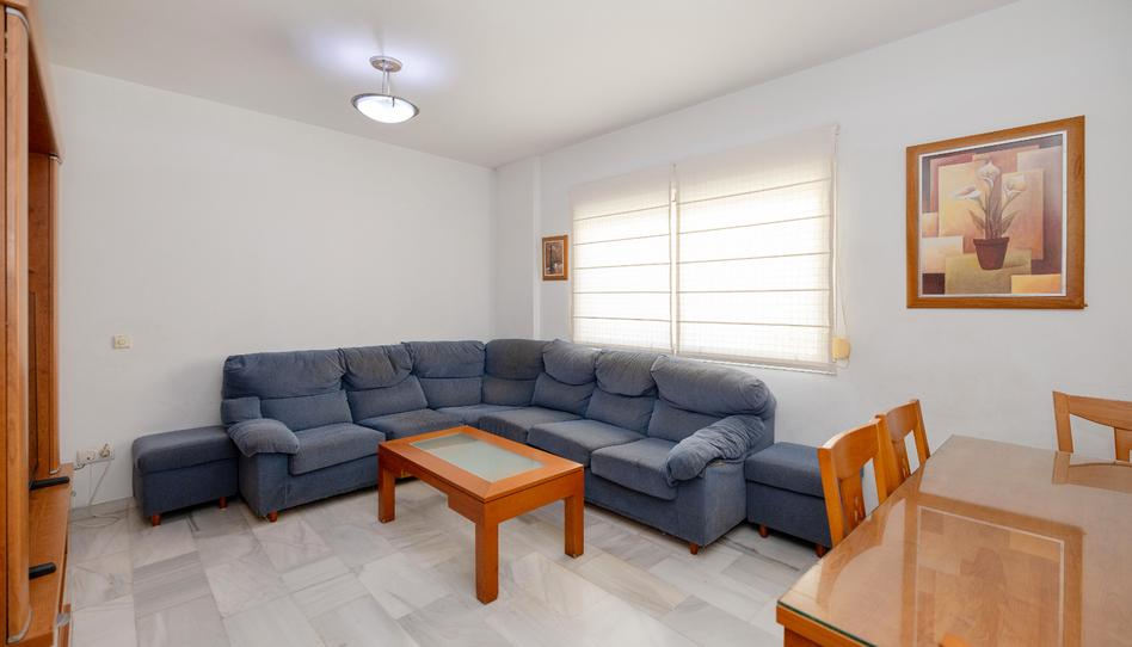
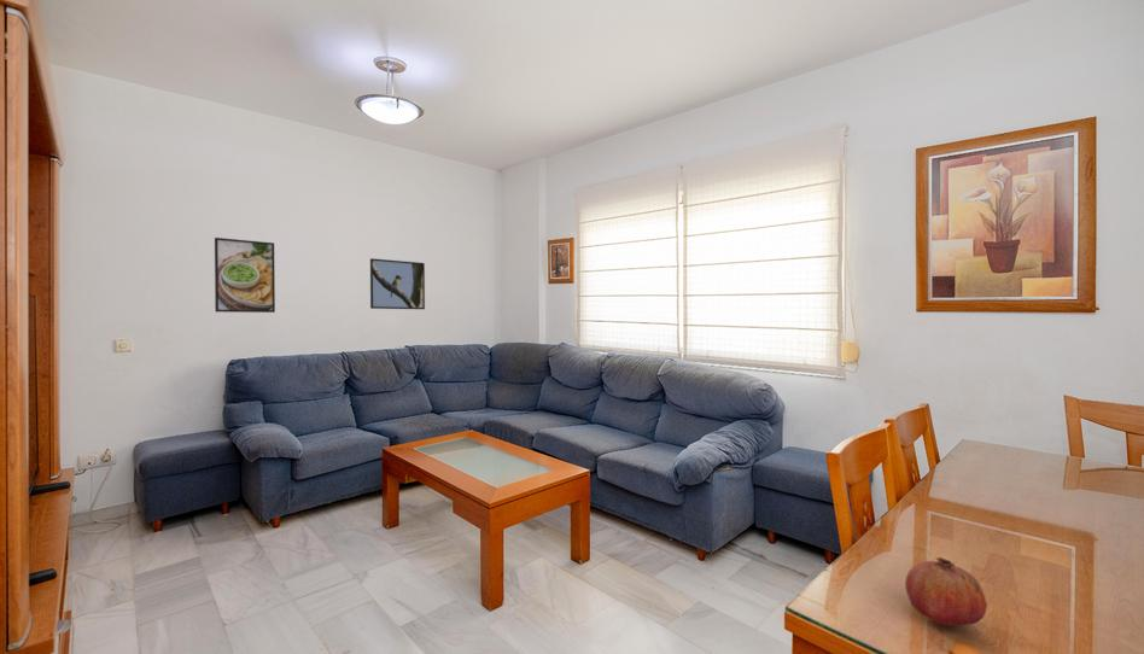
+ fruit (944, 590)
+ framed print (398, 285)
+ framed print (245, 276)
